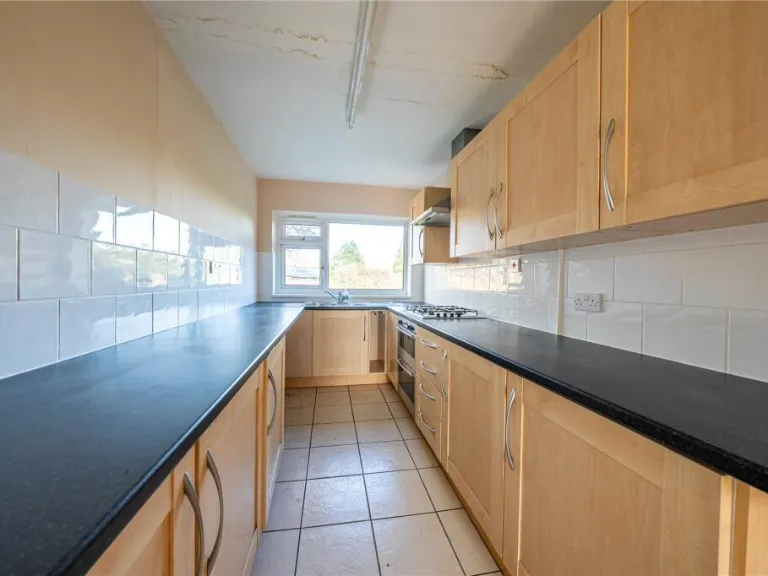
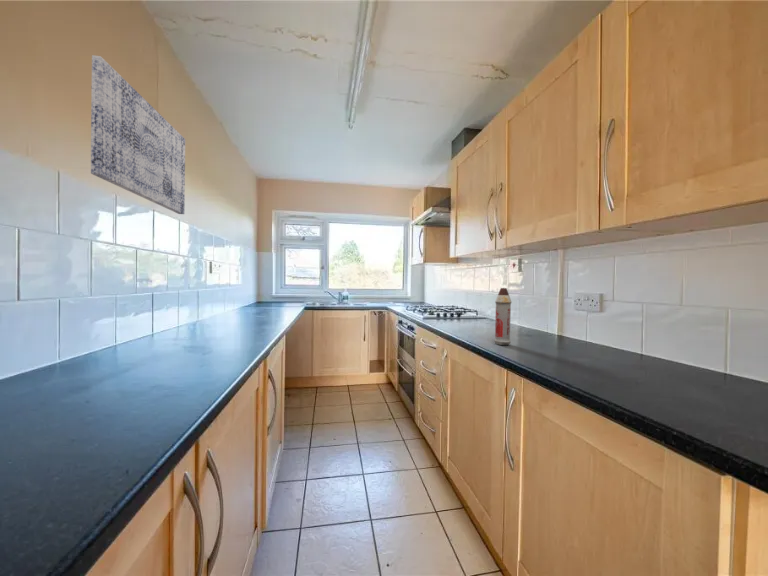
+ wall art (148, 152)
+ spray bottle (503, 315)
